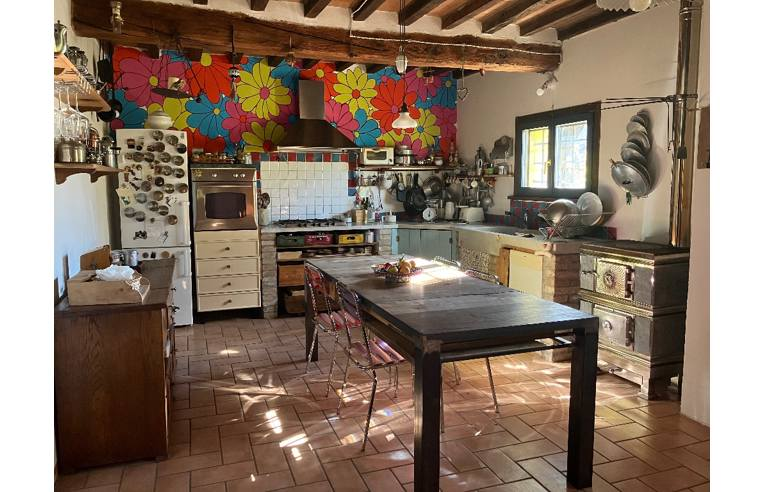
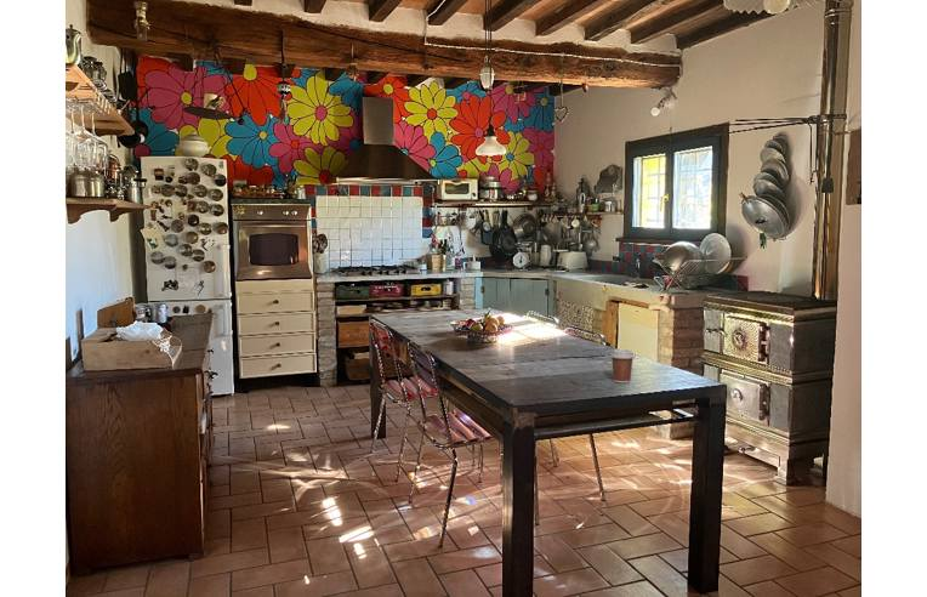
+ coffee cup (621, 365)
